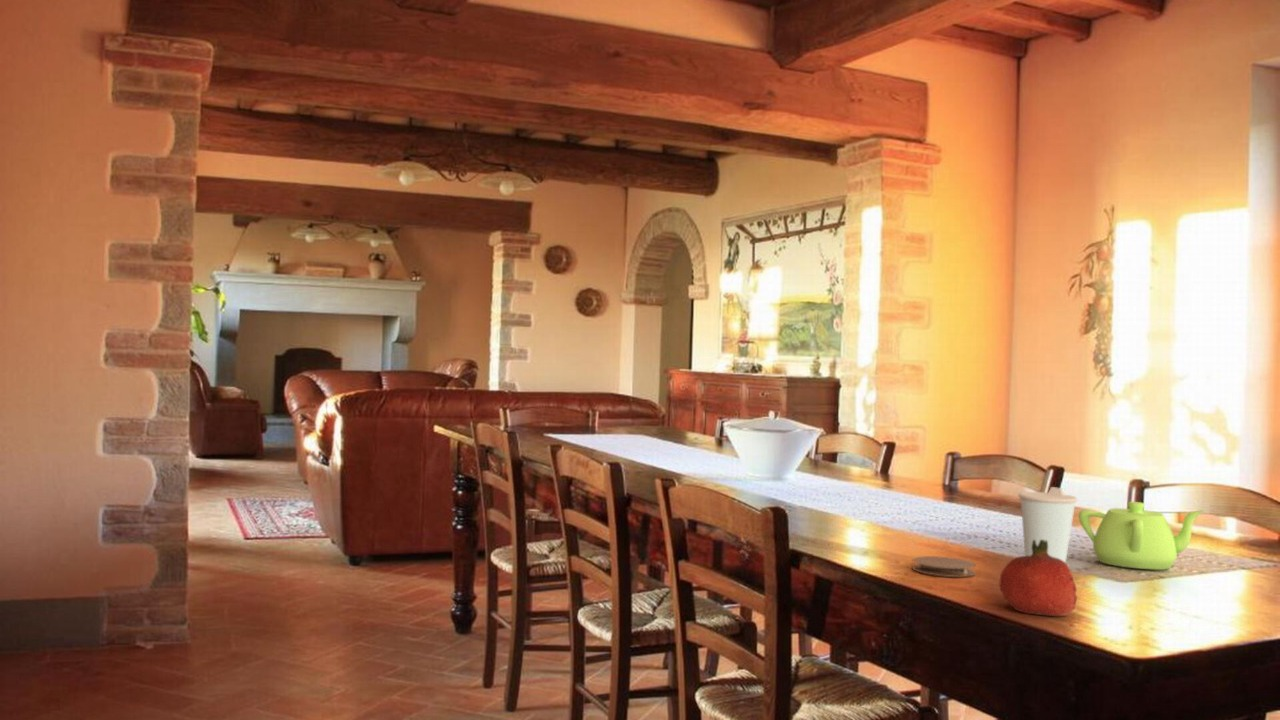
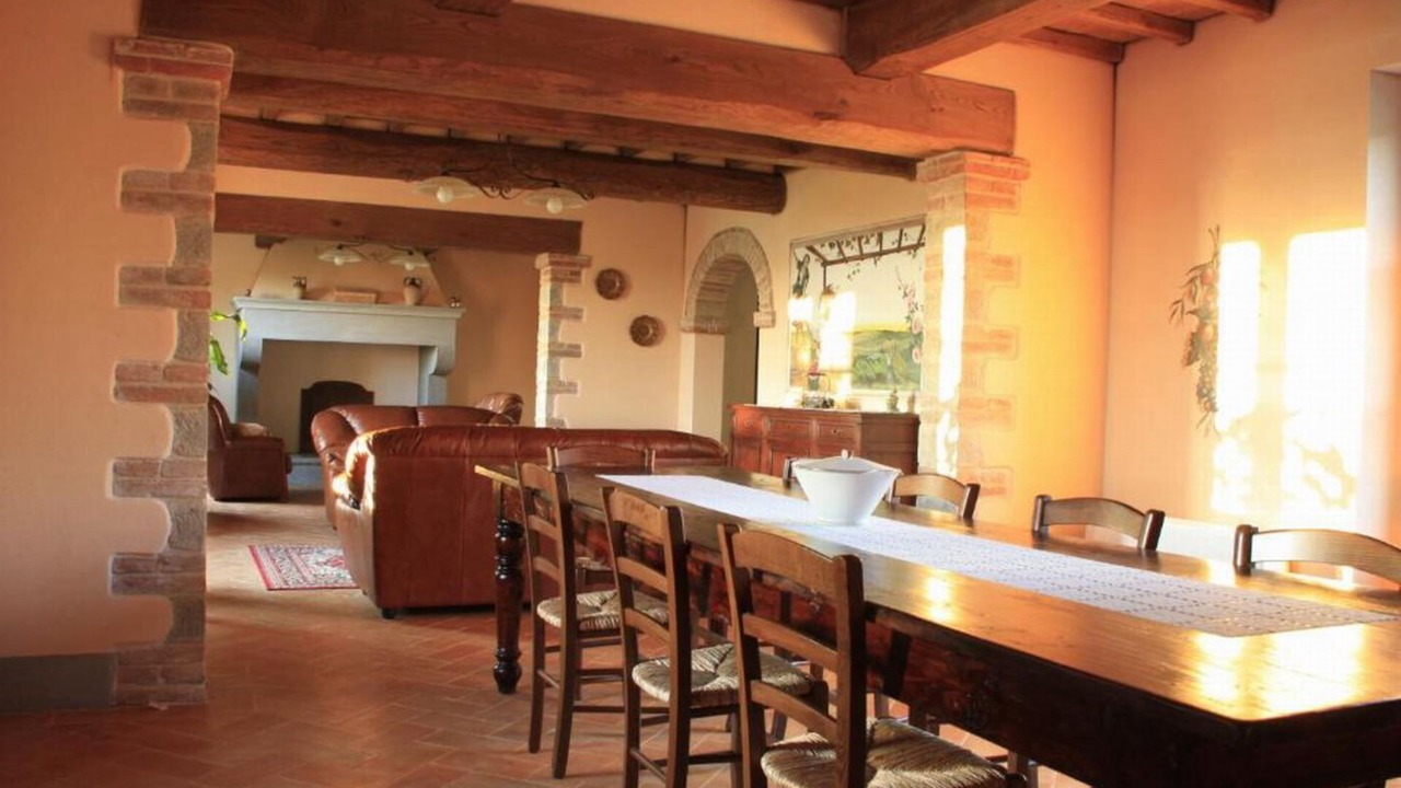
- cup (1046, 536)
- fruit (1040, 574)
- teapot (1139, 533)
- coaster (943, 566)
